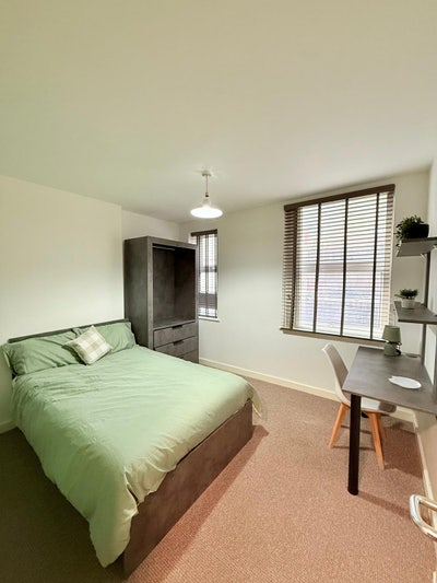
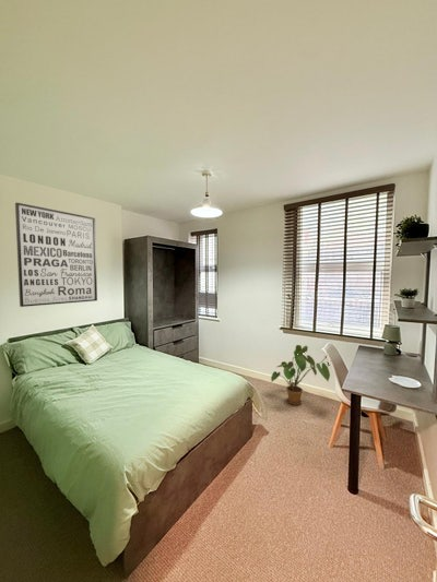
+ house plant (299, 373)
+ wall art (61, 258)
